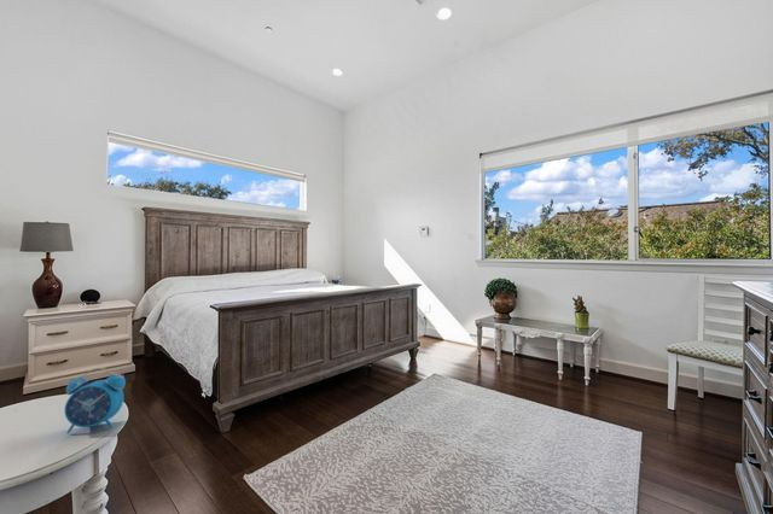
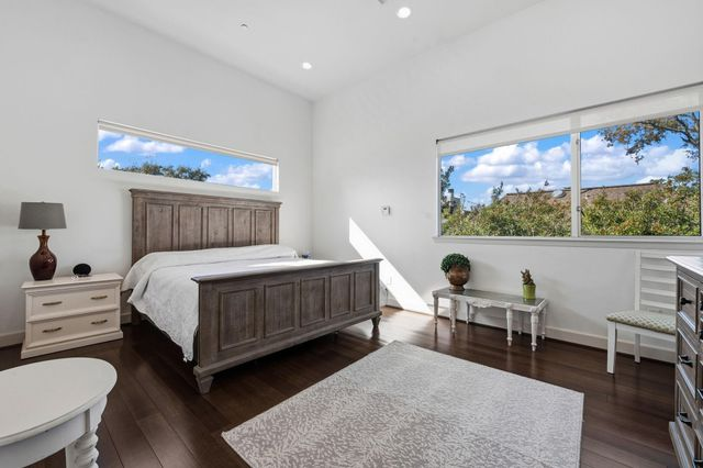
- alarm clock (94, 398)
